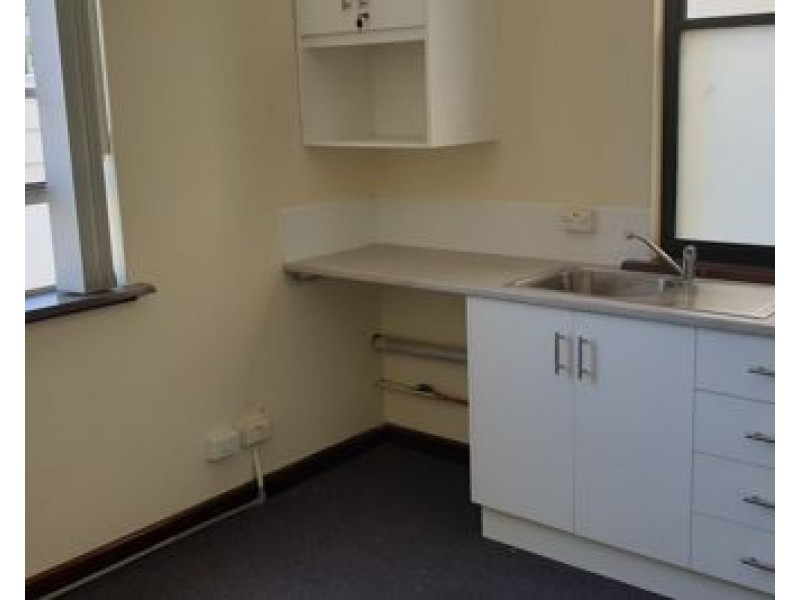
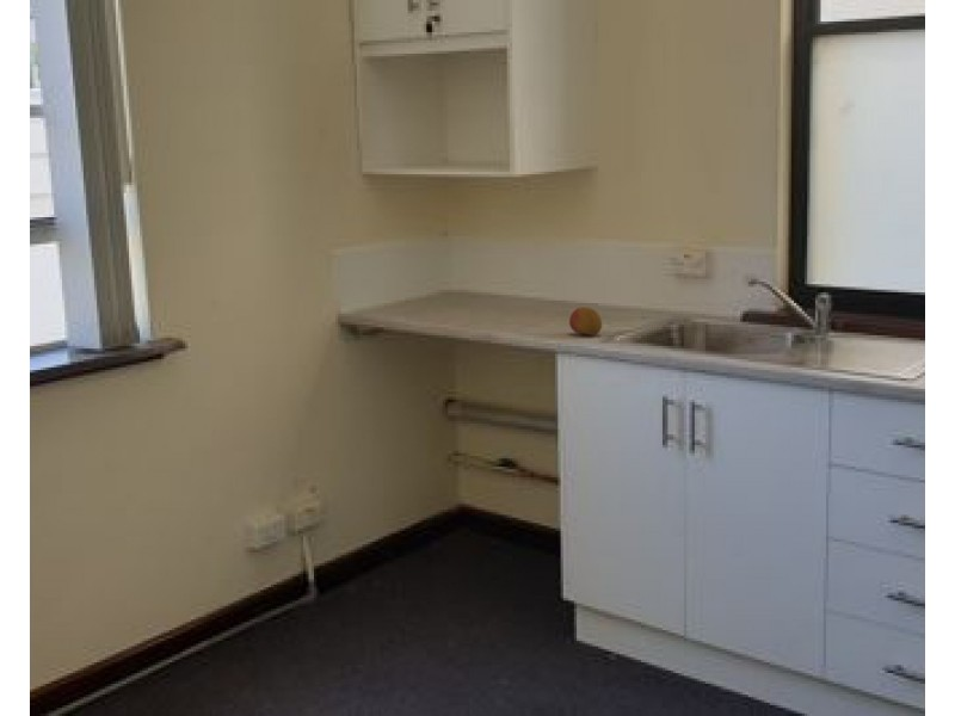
+ fruit (586, 320)
